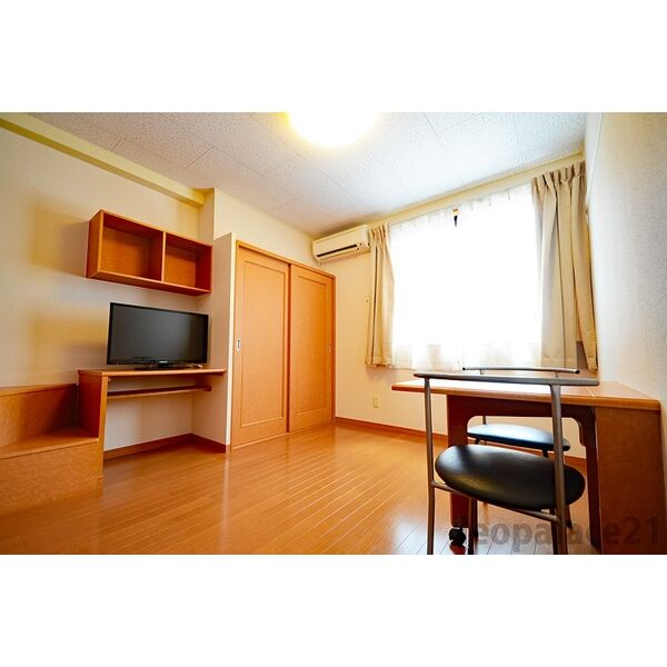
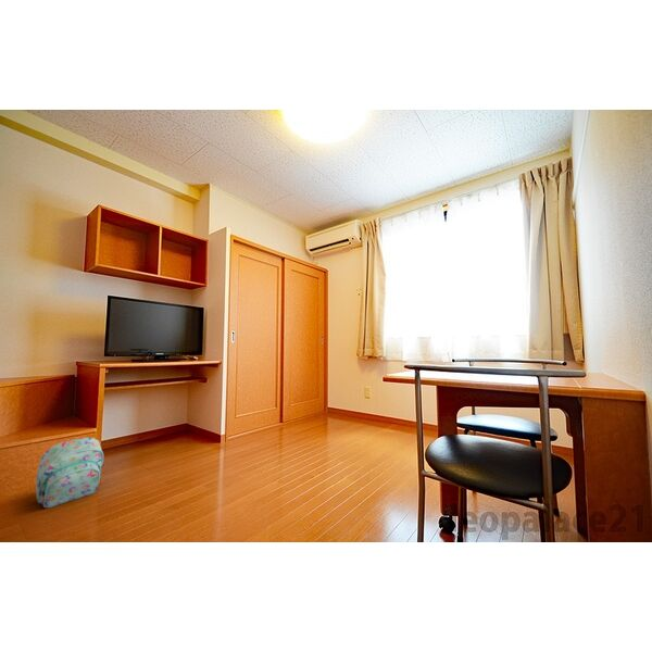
+ backpack (72, 467)
